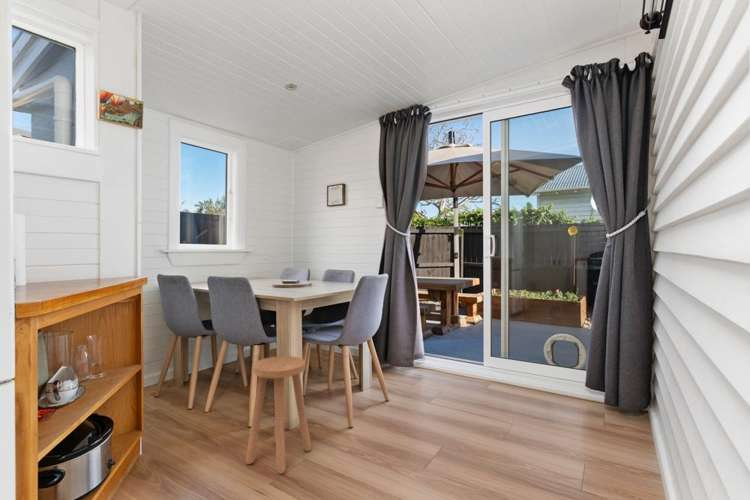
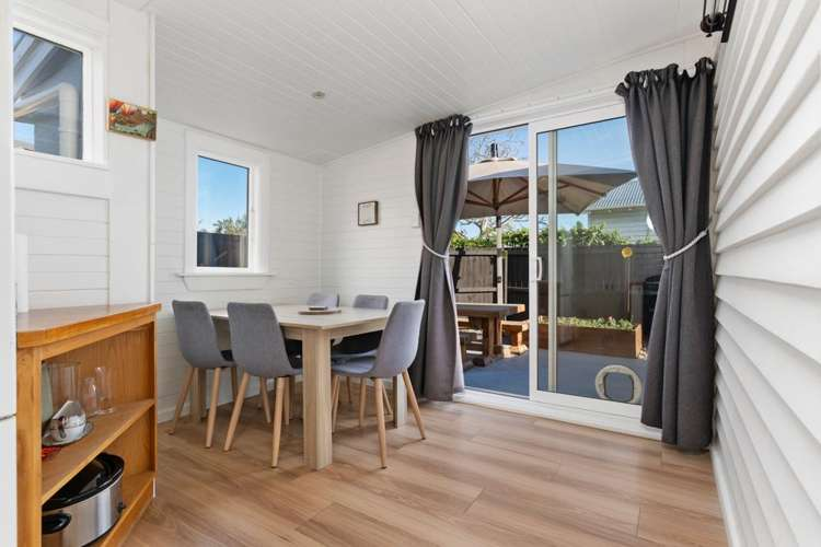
- stool (279, 409)
